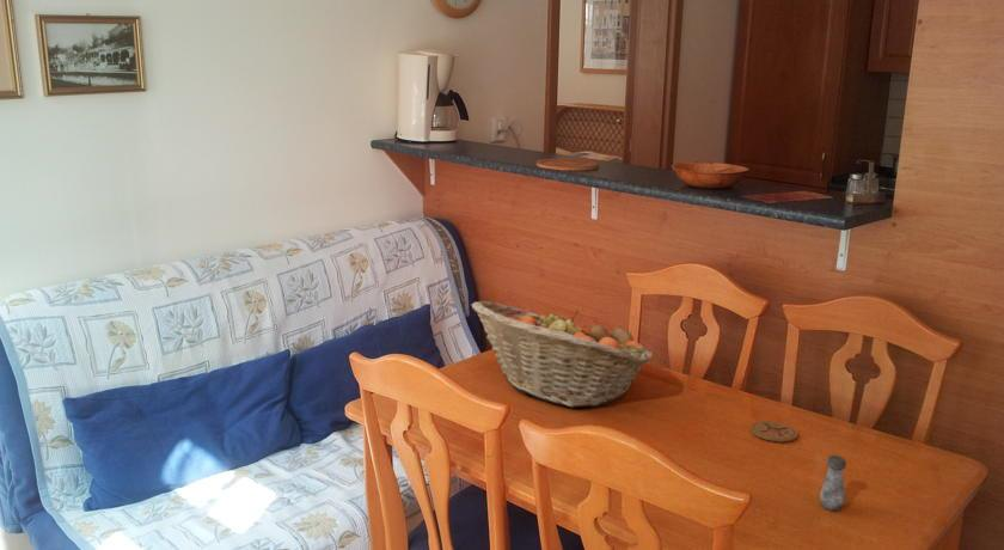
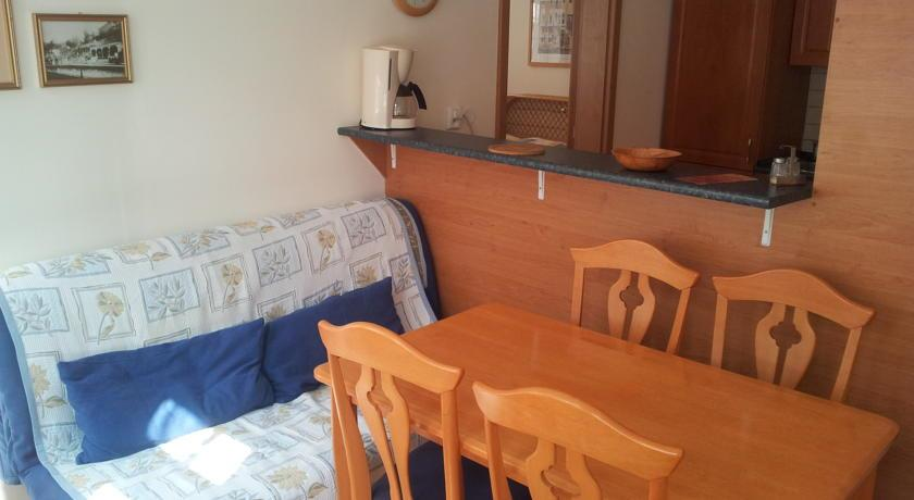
- coaster (773, 430)
- fruit basket (558, 344)
- salt shaker (833, 482)
